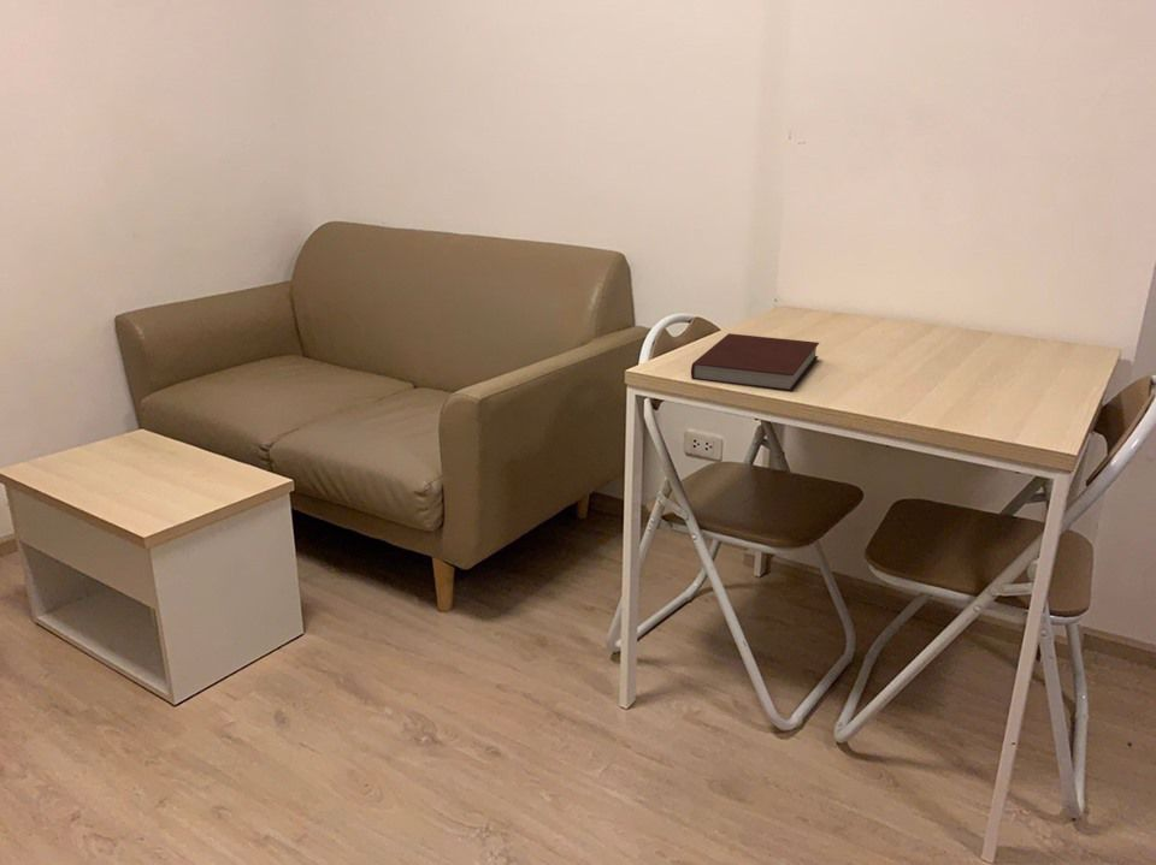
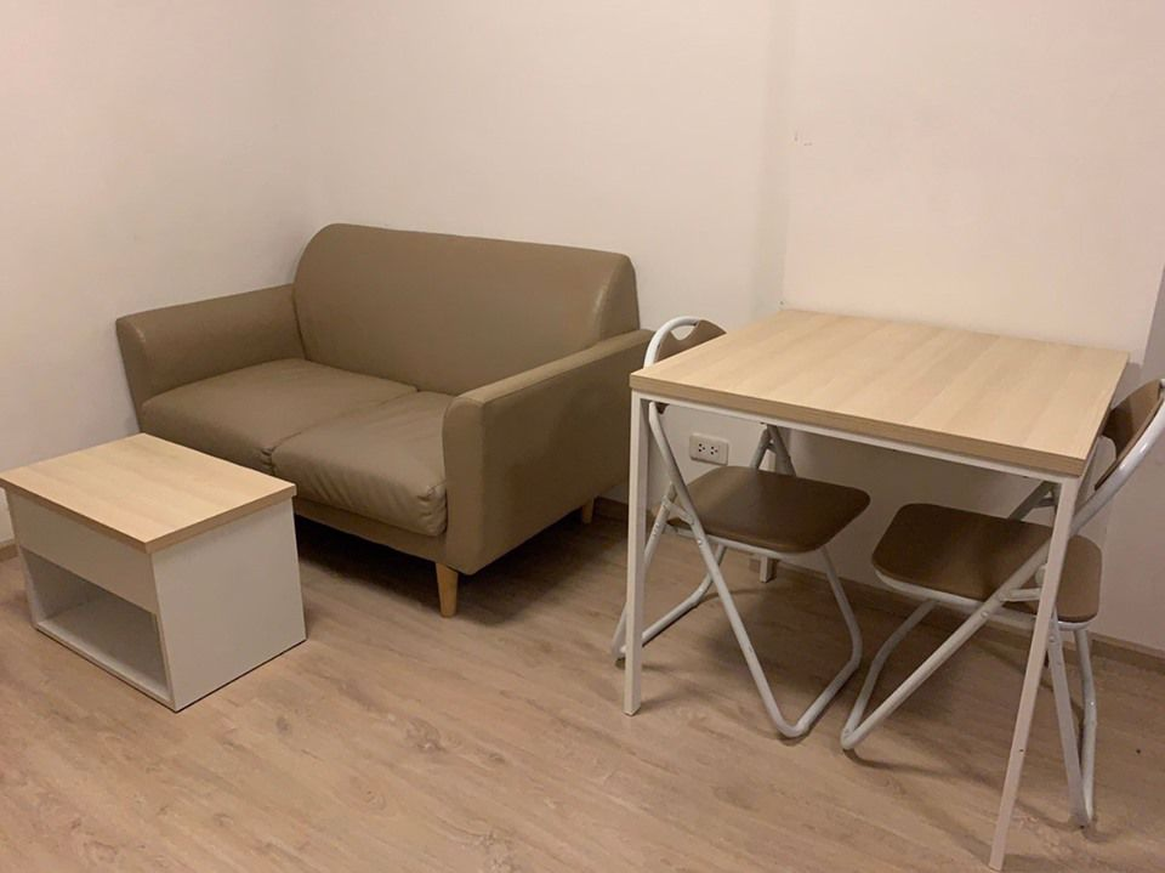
- notebook (756, 360)
